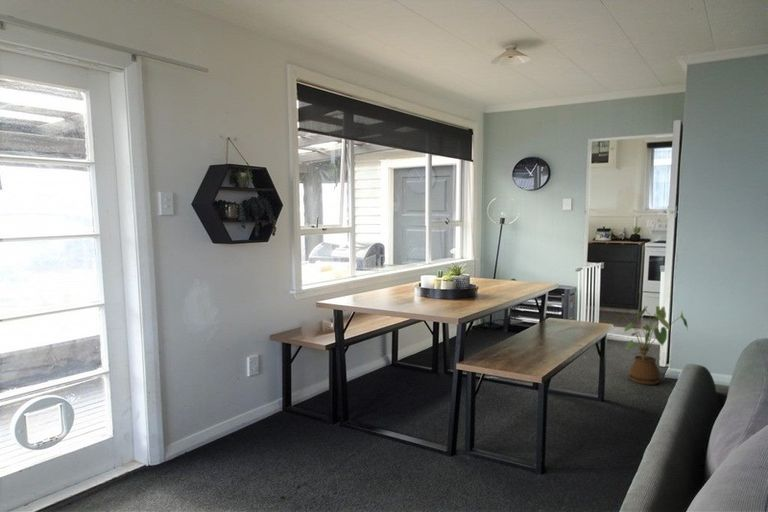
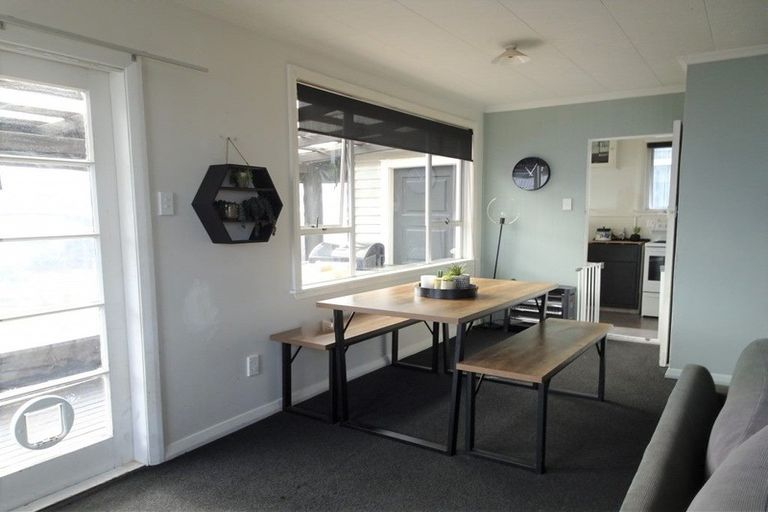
- house plant (650, 345)
